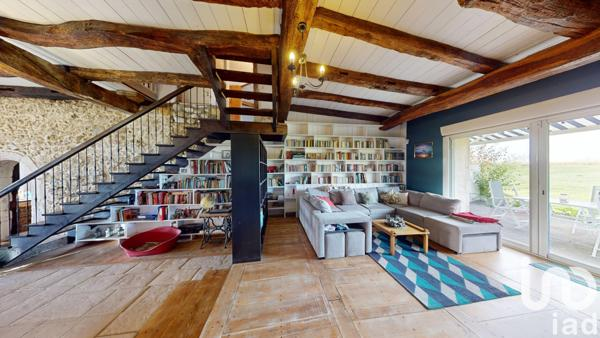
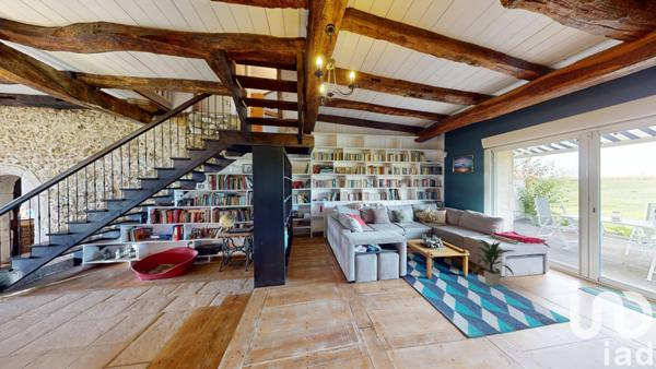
+ indoor plant (489, 260)
